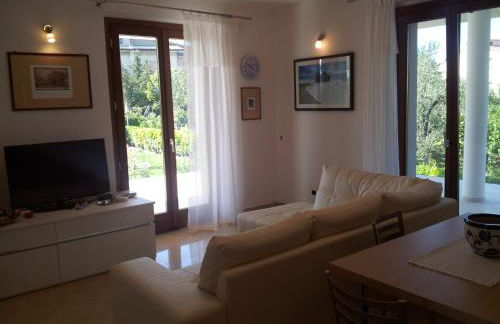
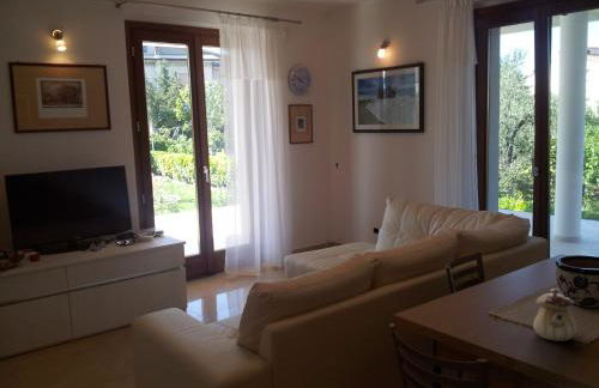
+ teapot (553, 310)
